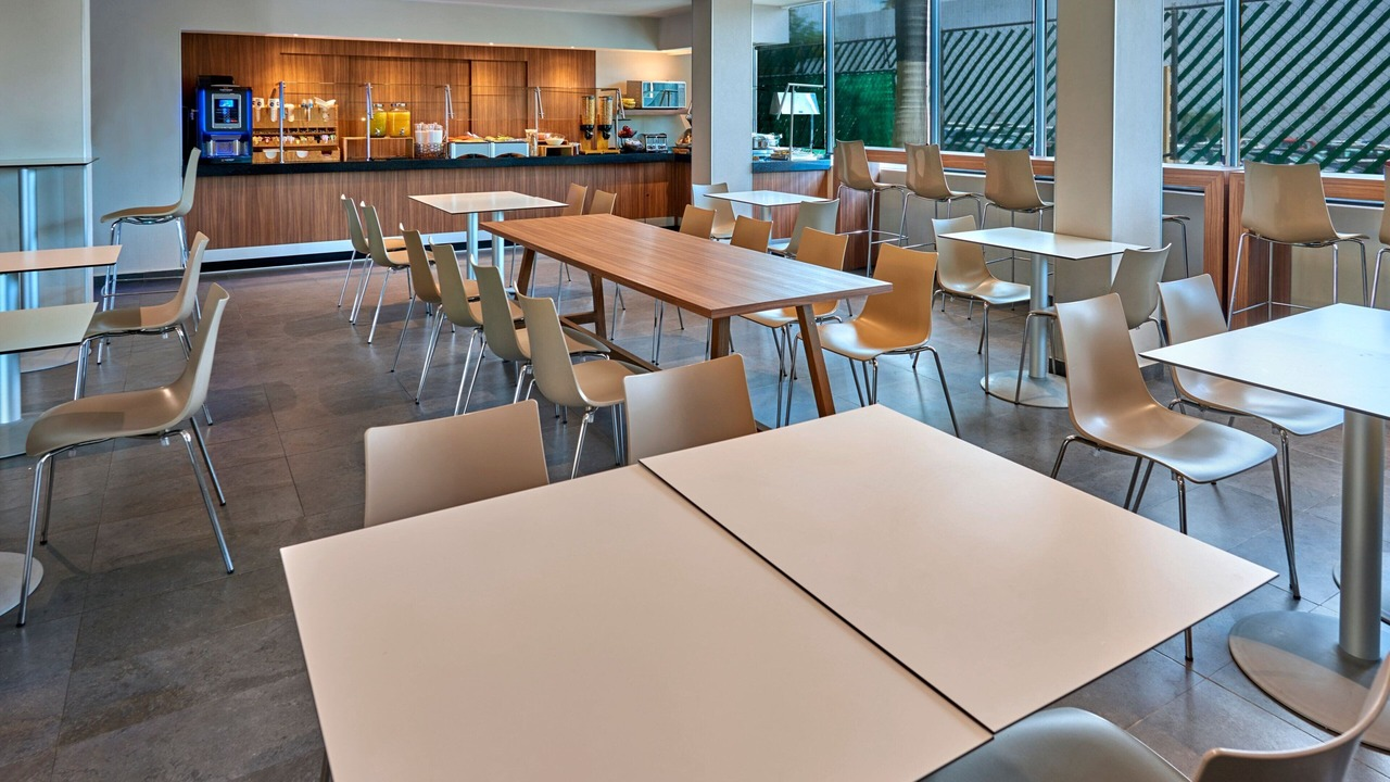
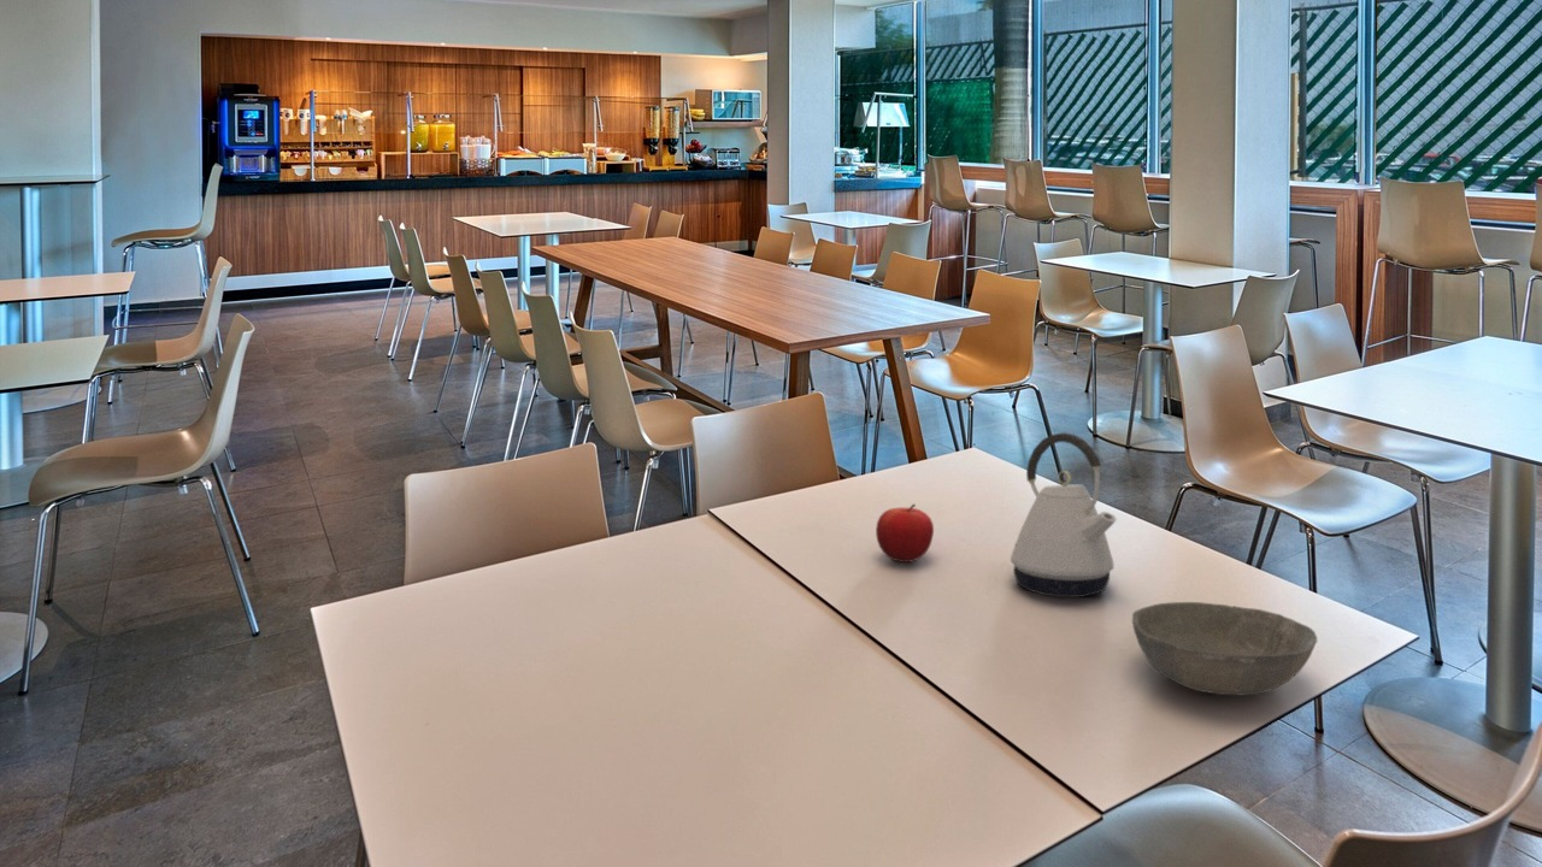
+ fruit (905, 531)
+ kettle (1066, 512)
+ bowl (1219, 654)
